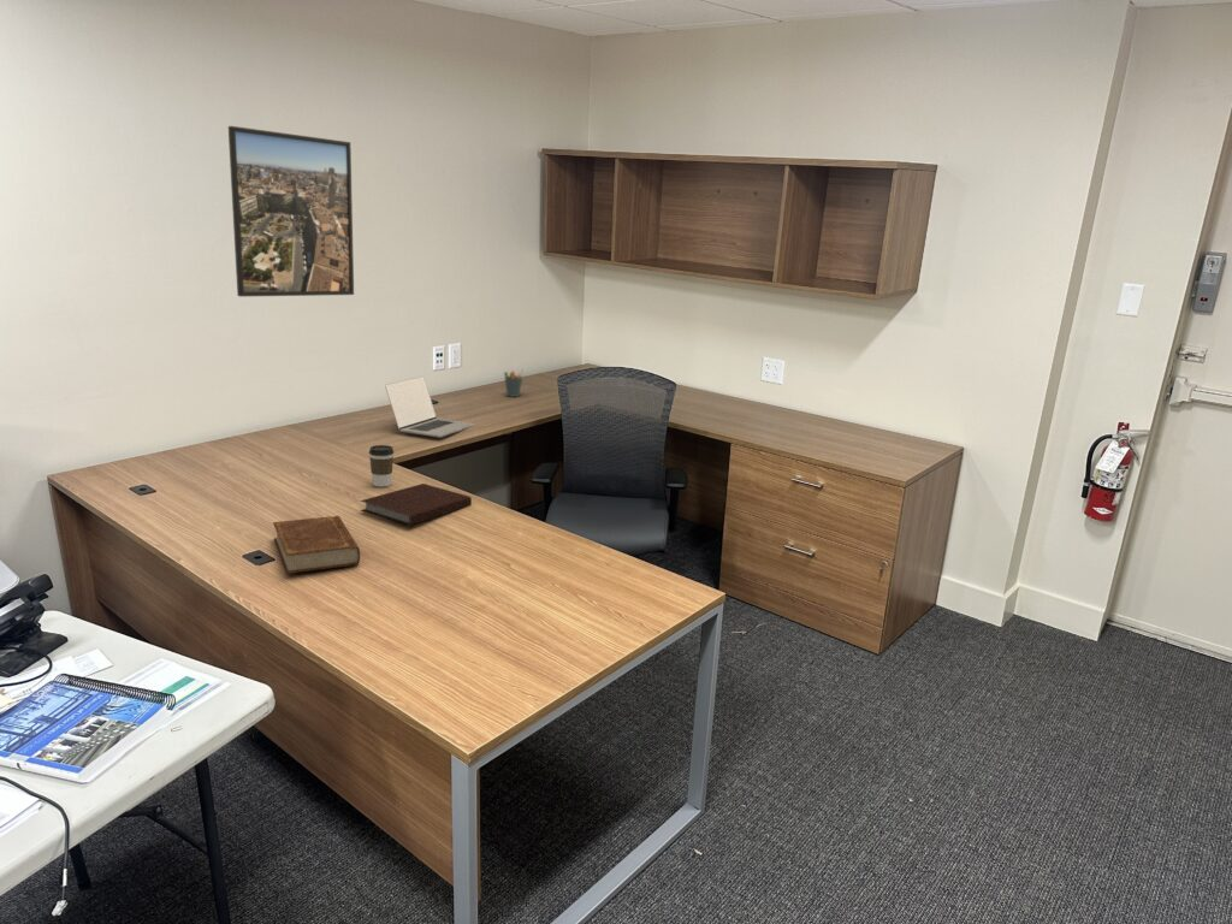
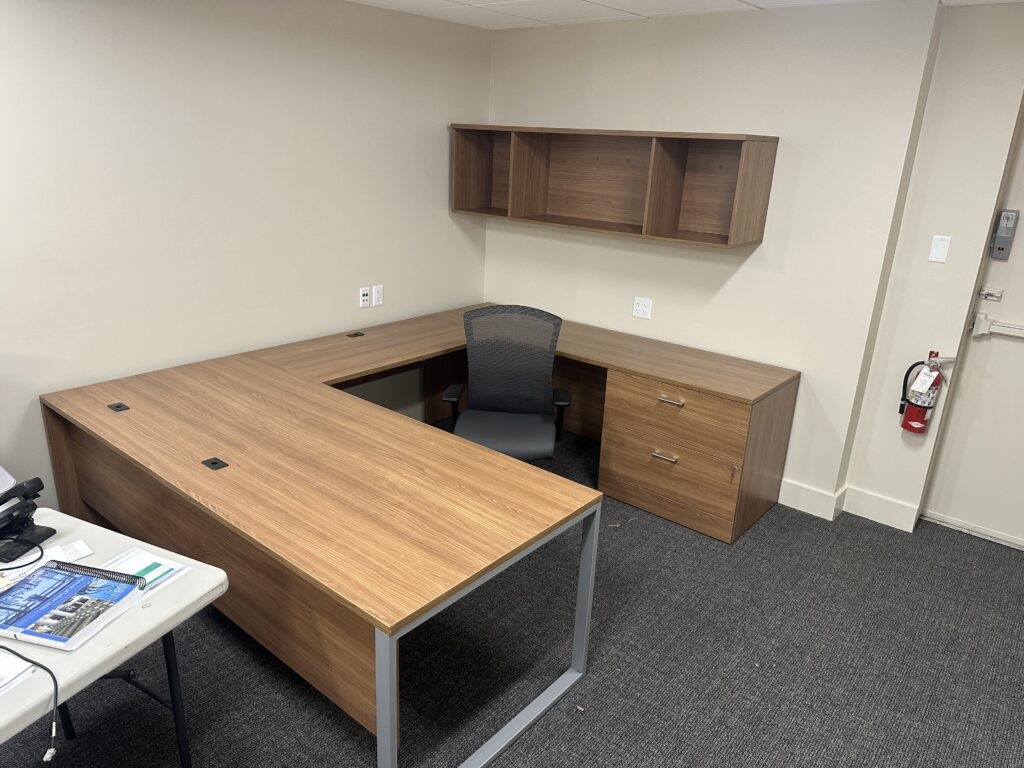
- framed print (295, 217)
- laptop (431, 405)
- book (315, 543)
- pen holder (513, 381)
- notebook (416, 503)
- coffee cup (381, 466)
